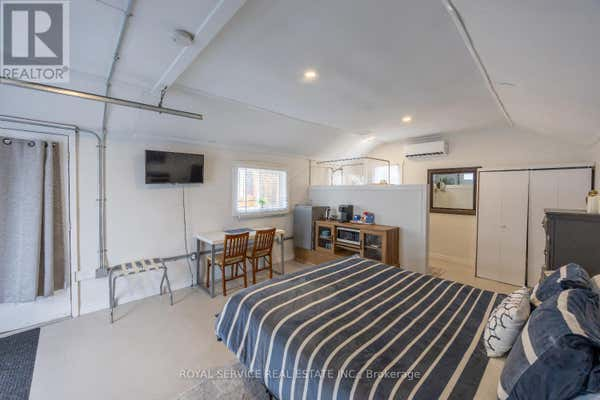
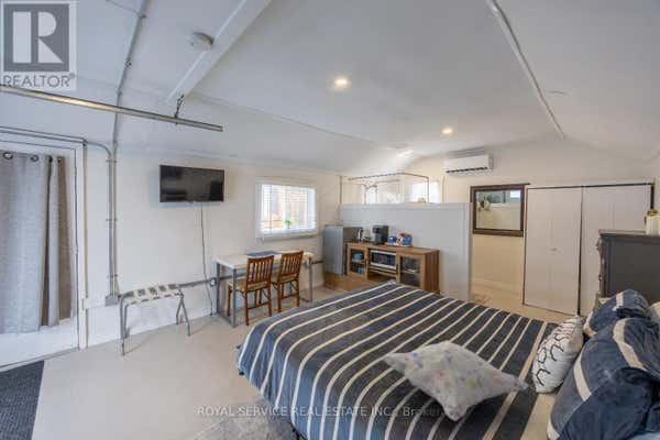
+ decorative pillow (449, 371)
